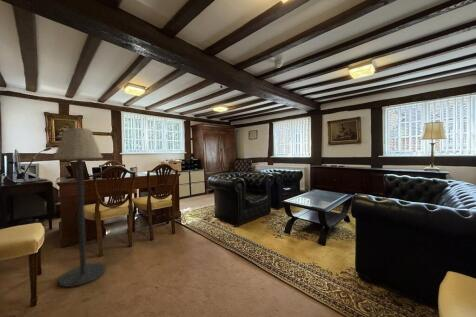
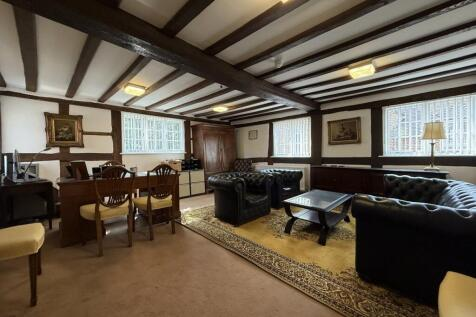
- floor lamp (81, 202)
